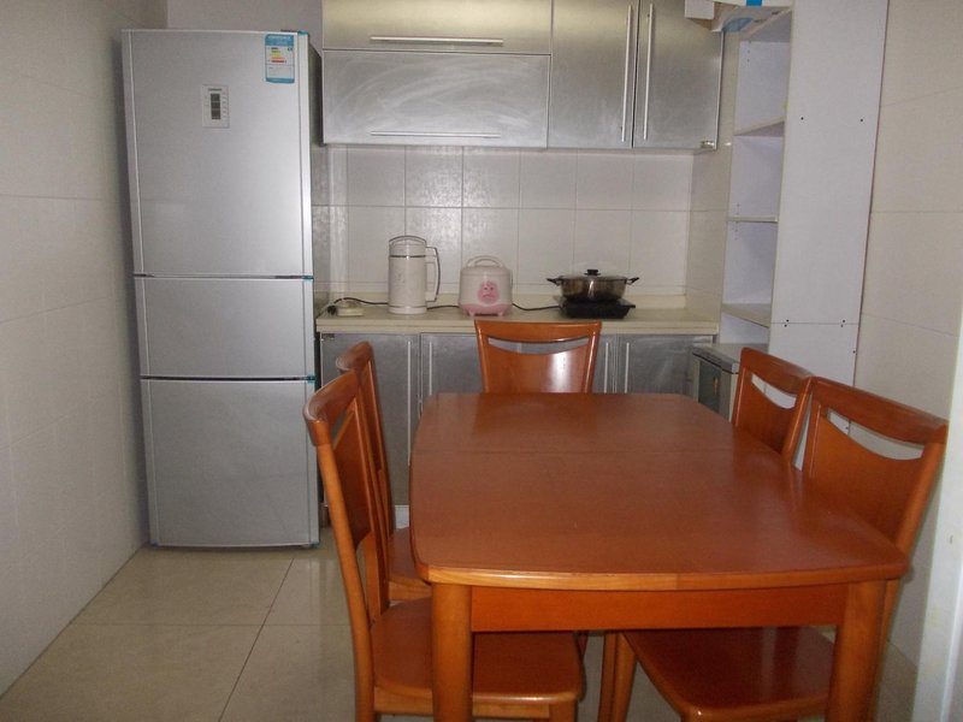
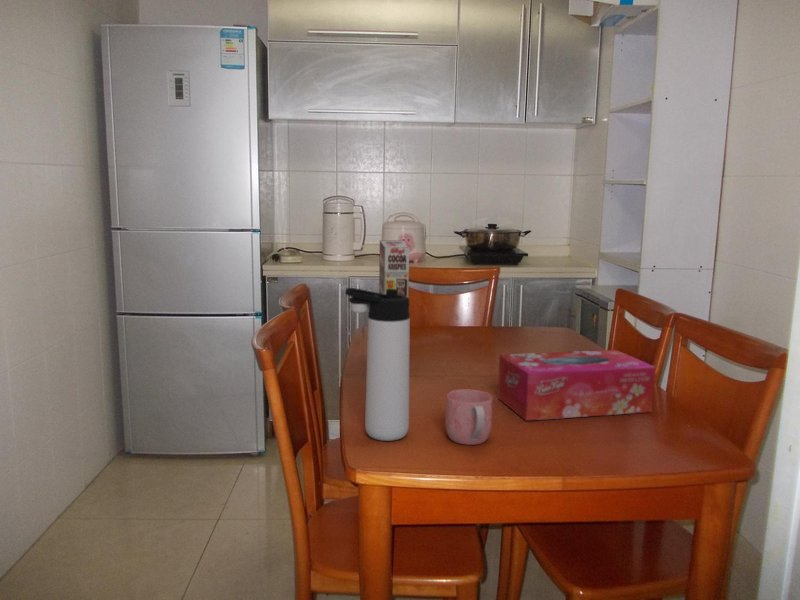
+ mug (471, 419)
+ cereal box (398, 294)
+ thermos bottle (377, 362)
+ tissue box (573, 382)
